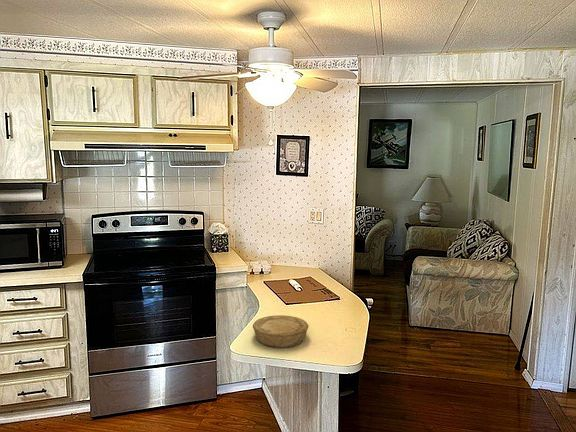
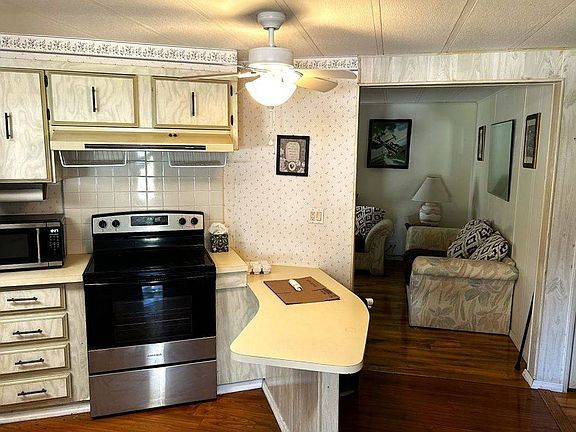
- bowl (280, 331)
